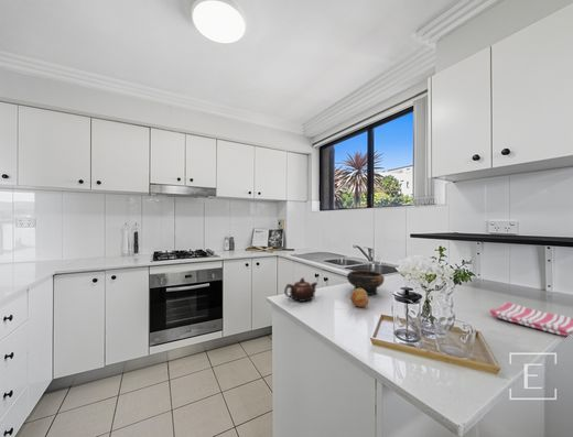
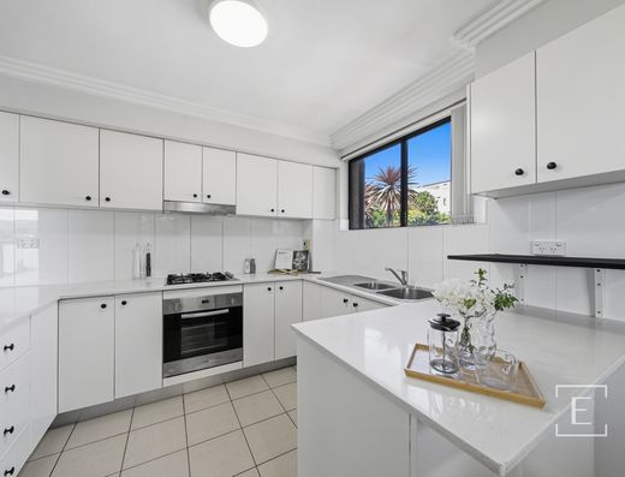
- fruit (359, 297)
- teapot (301, 287)
- dish towel (536, 317)
- bowl (365, 282)
